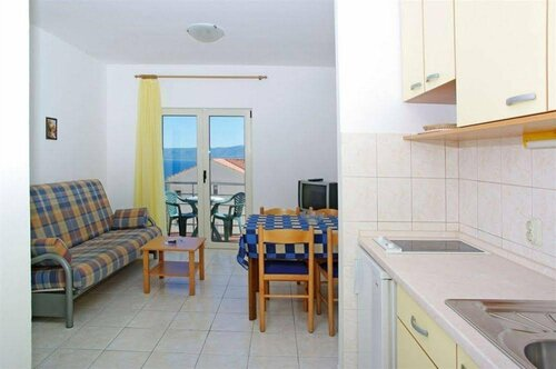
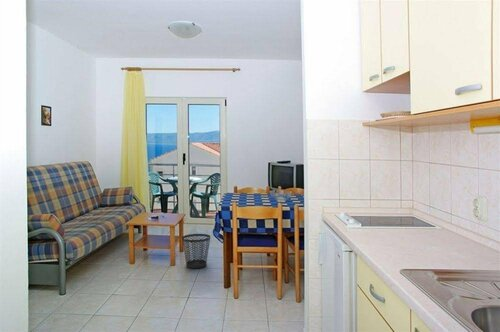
+ wastebasket (196, 251)
